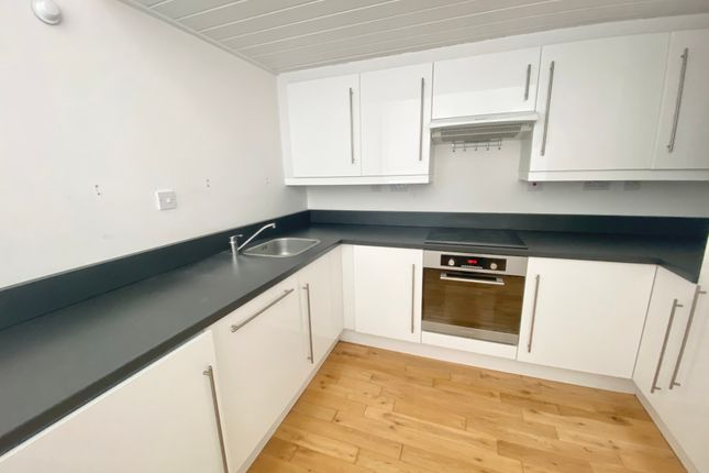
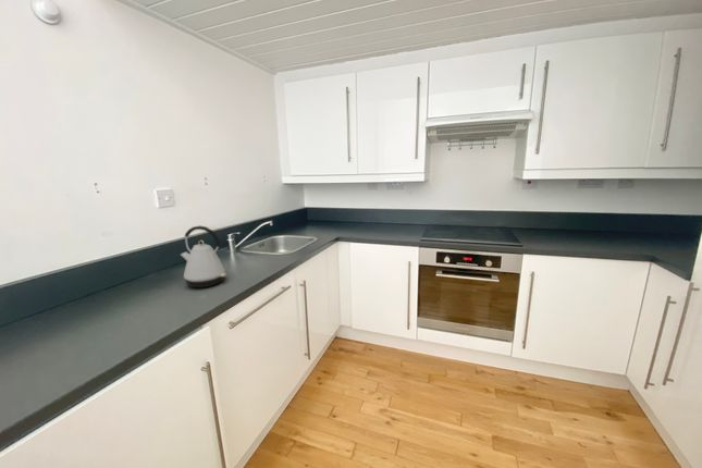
+ kettle (201, 255)
